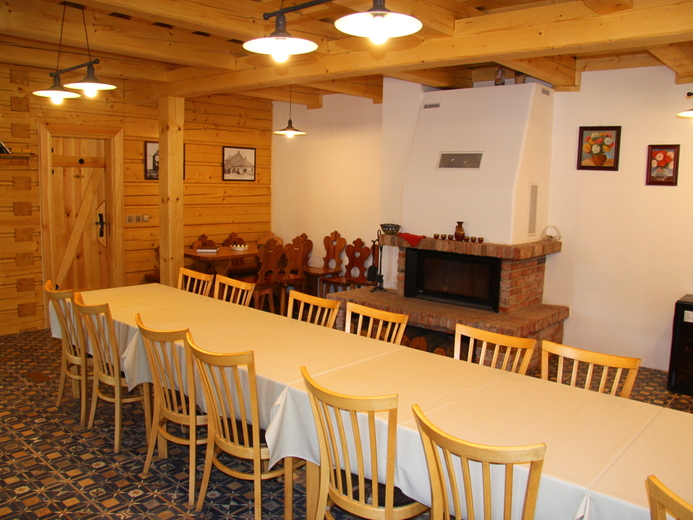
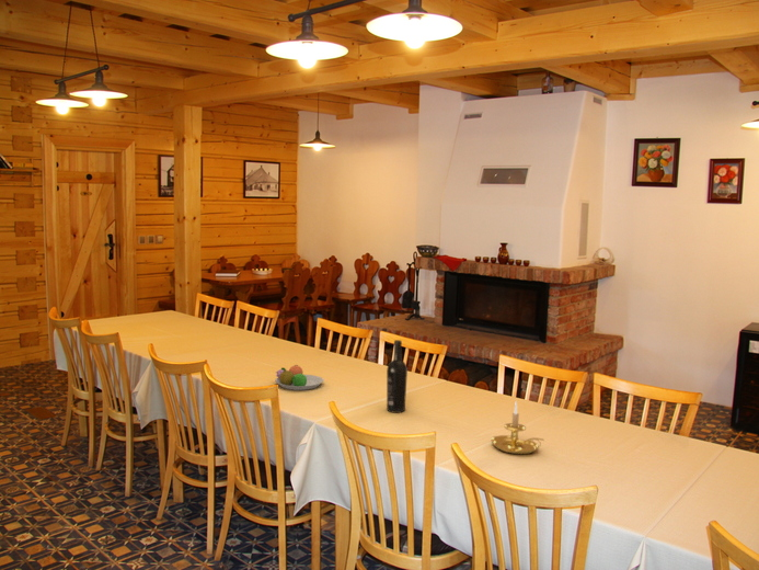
+ candle holder (518, 425)
+ fruit bowl (298, 375)
+ wine bottle (396, 375)
